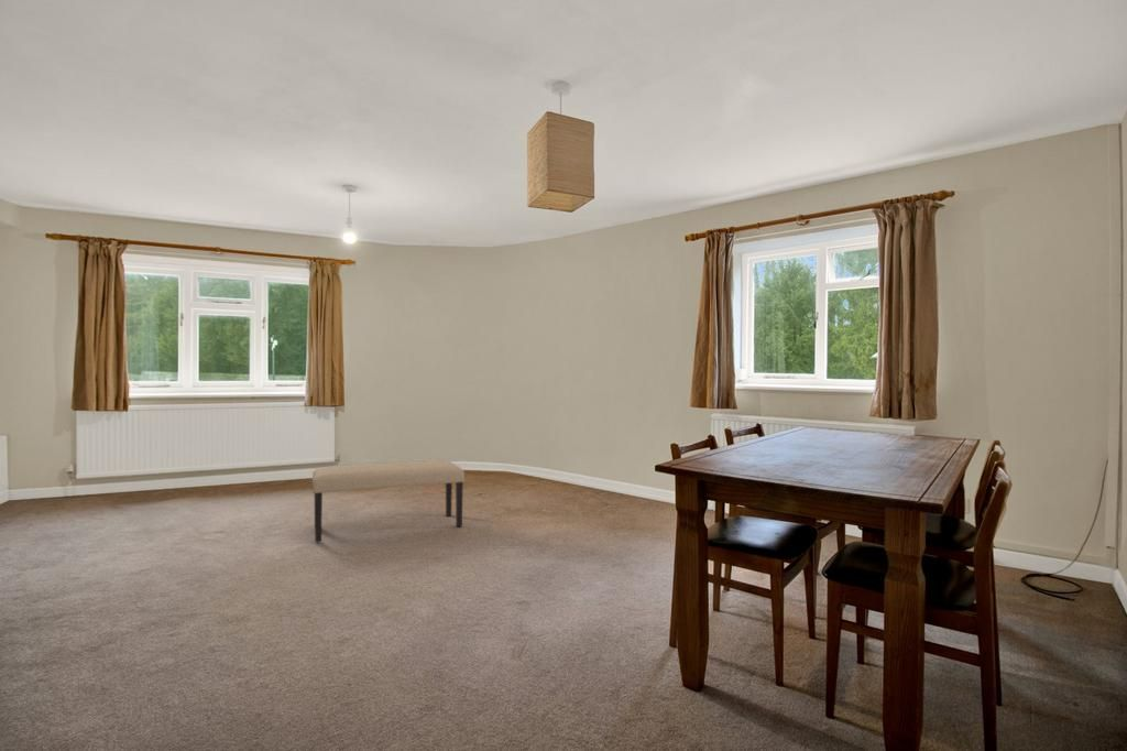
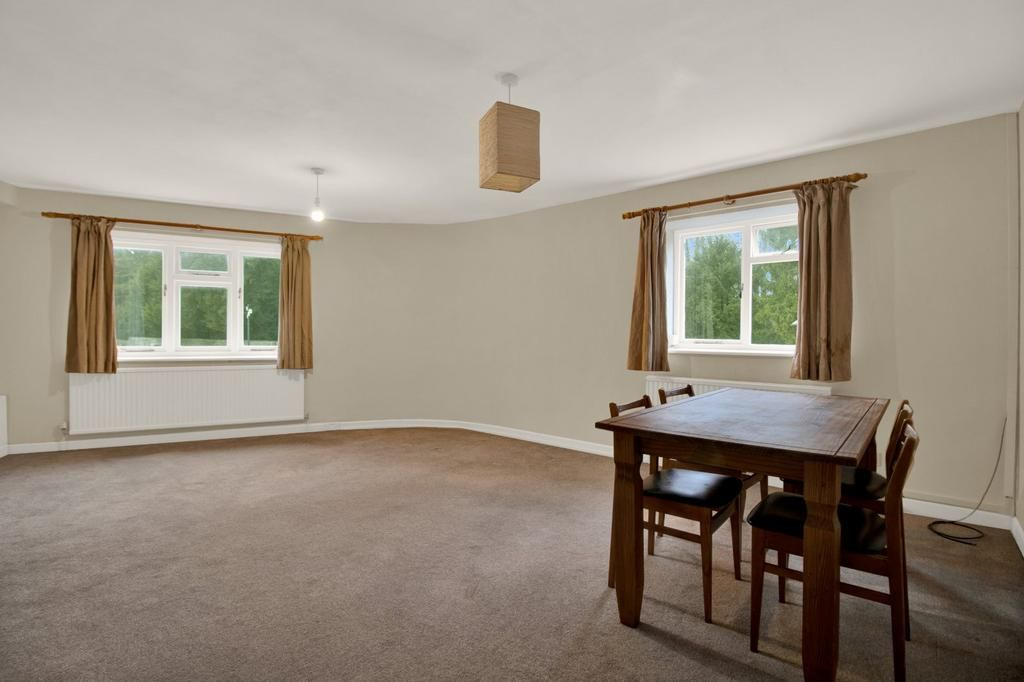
- bench (389, 487)
